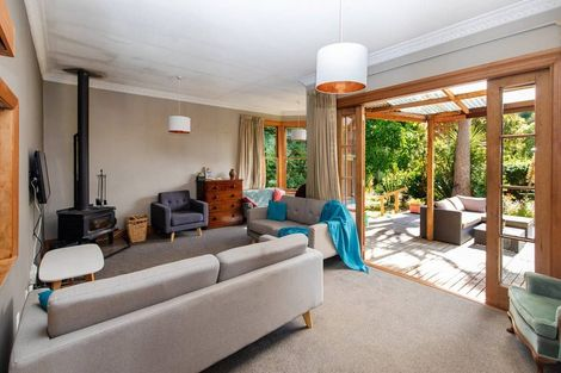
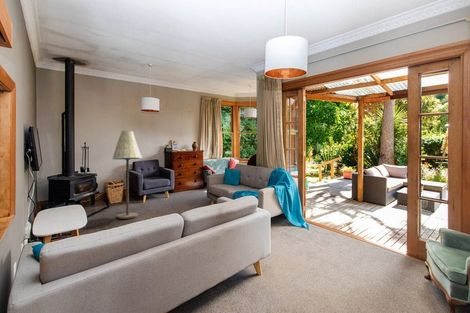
+ floor lamp (127, 173)
